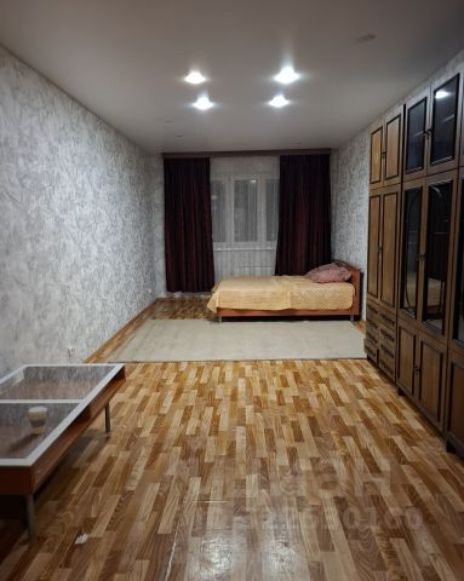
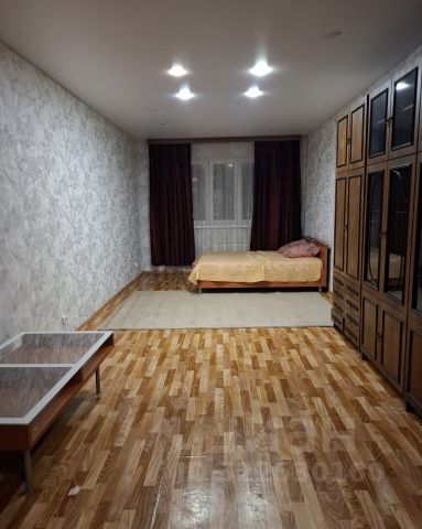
- coffee cup (38, 420)
